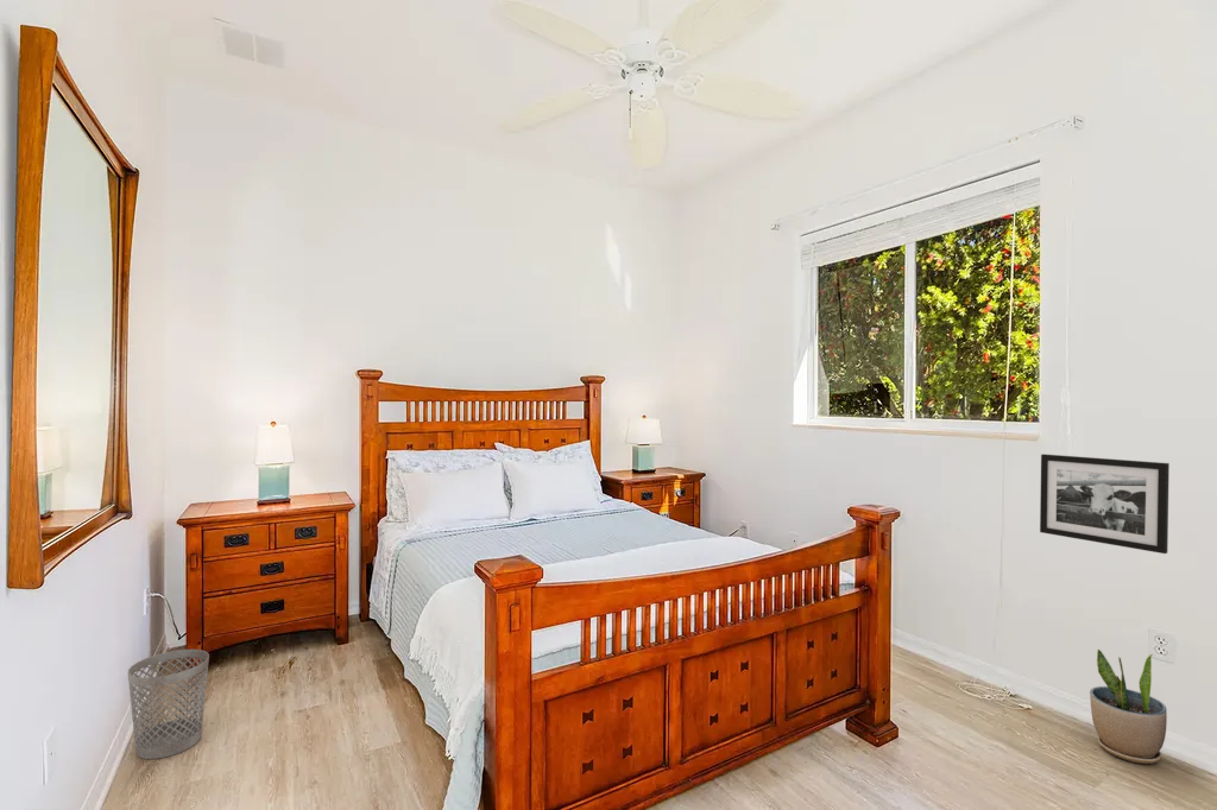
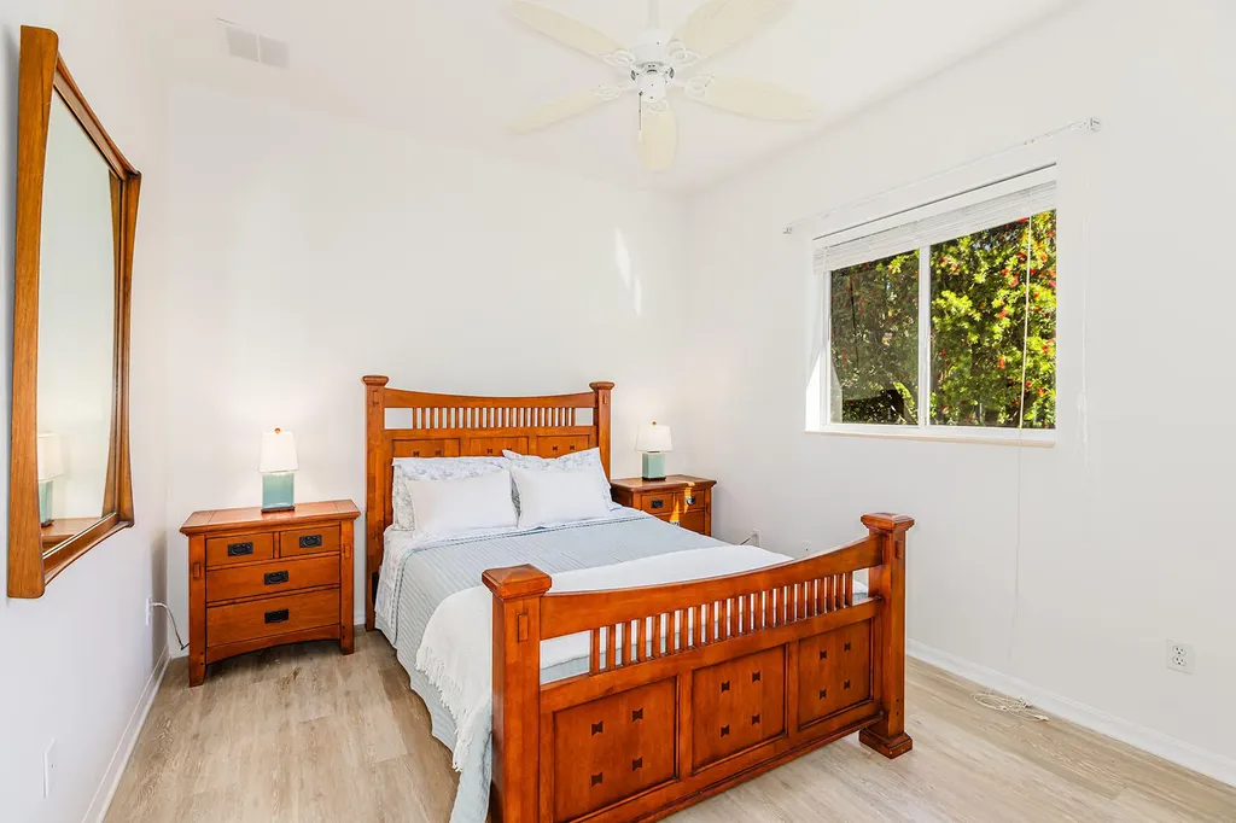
- wastebasket (169, 703)
- potted plant (1127, 696)
- picture frame (1099, 500)
